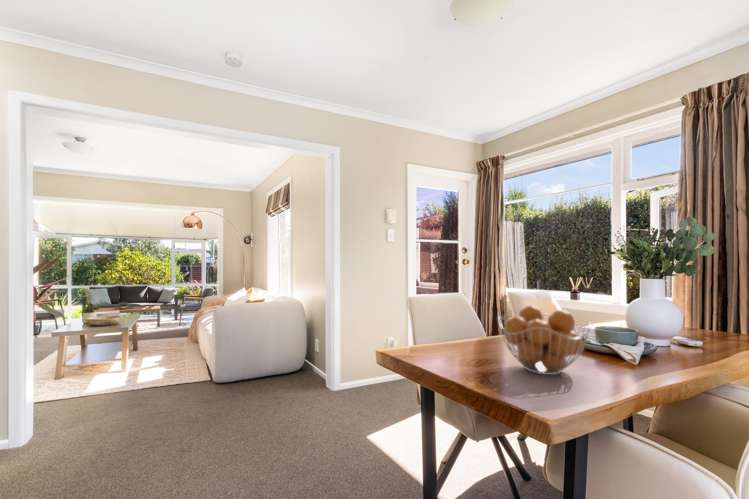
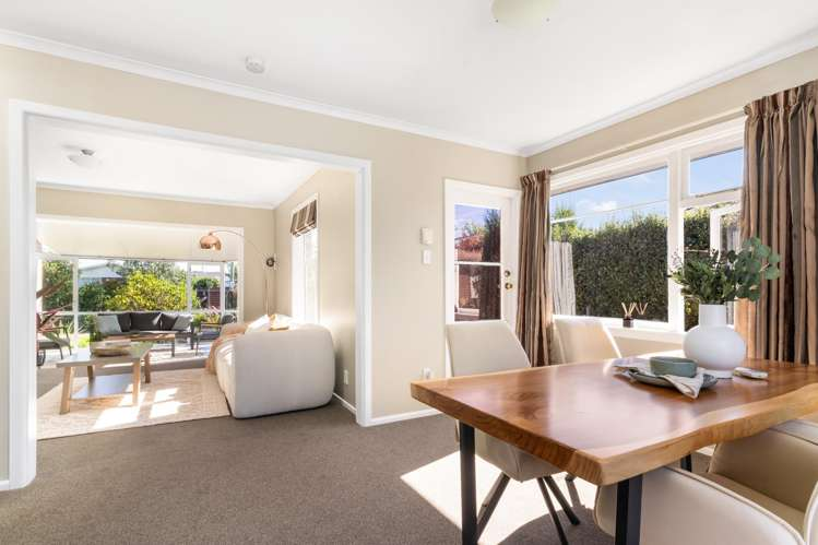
- fruit basket (542, 338)
